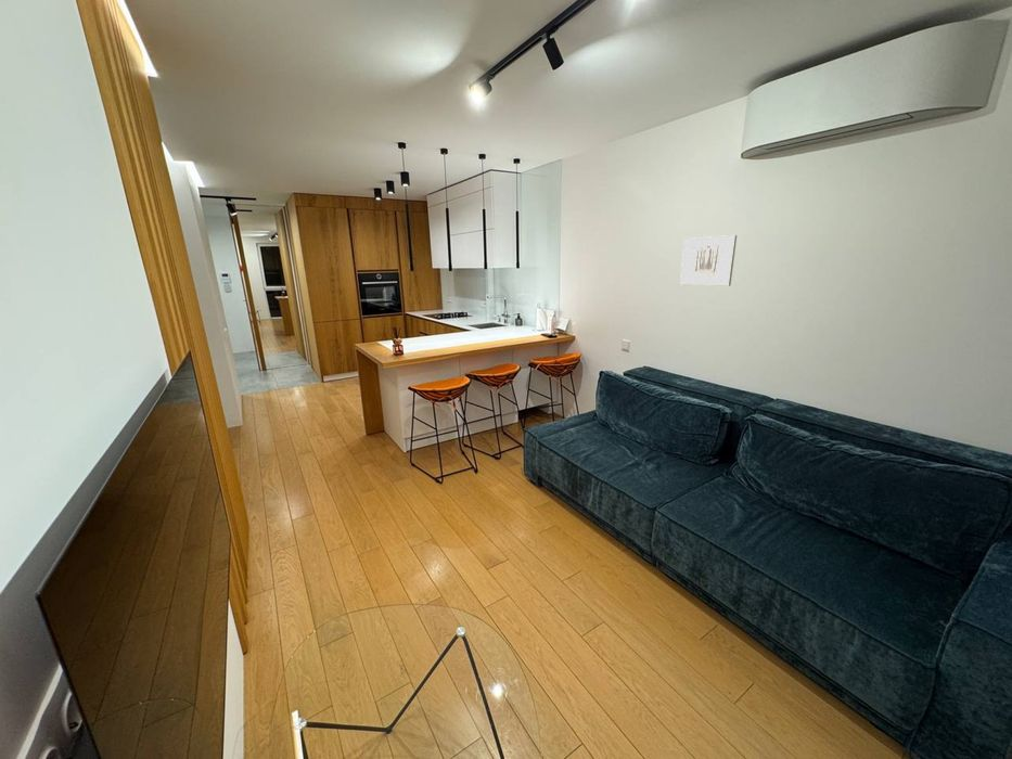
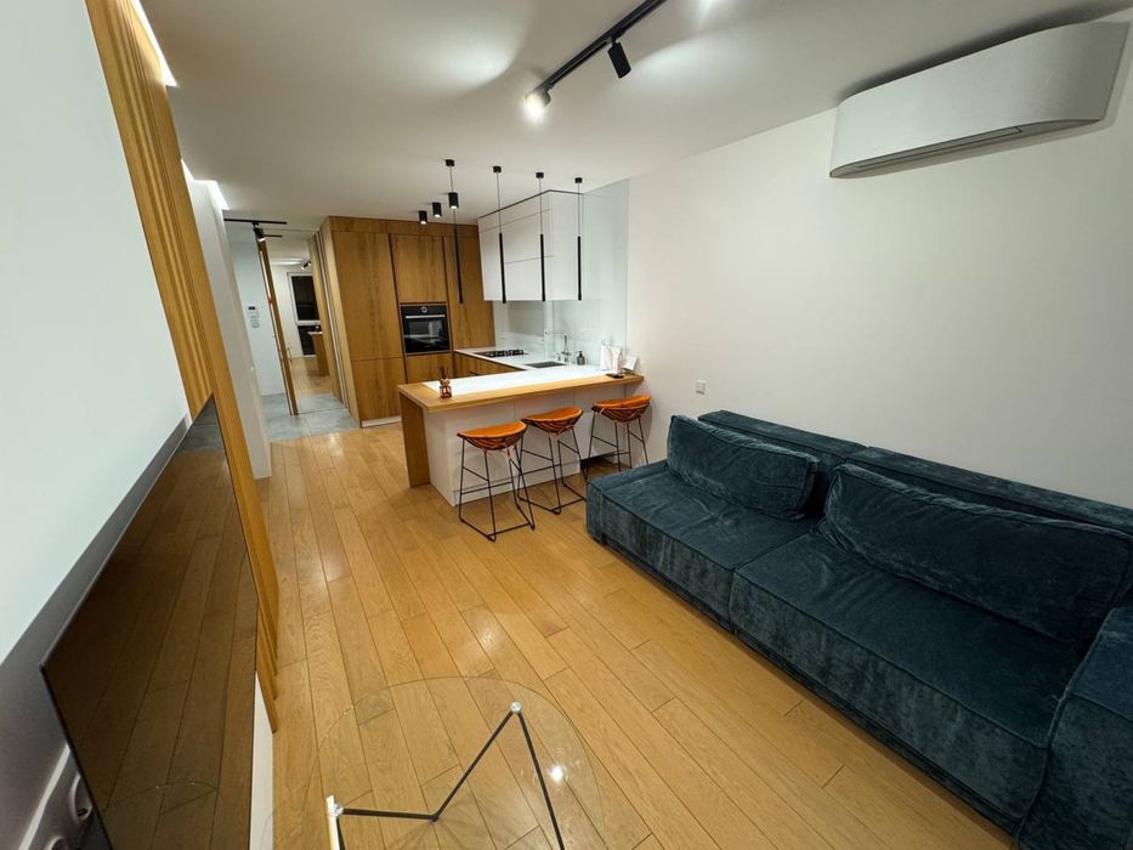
- wall art (706, 261)
